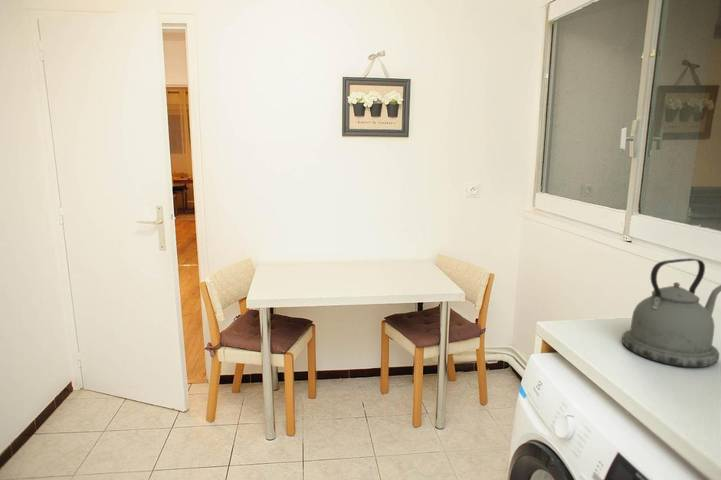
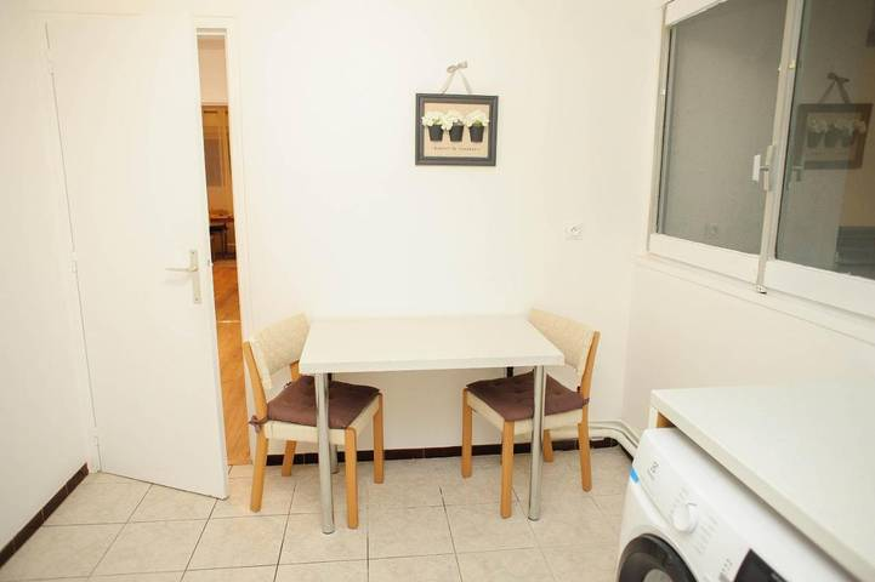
- kettle (675, 304)
